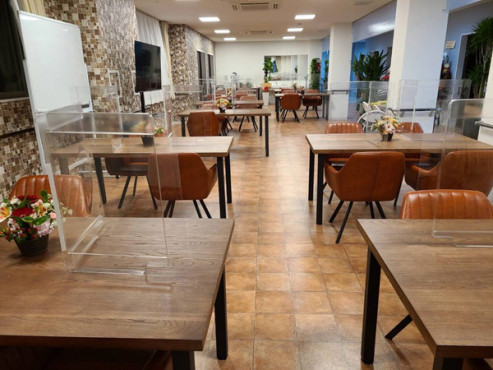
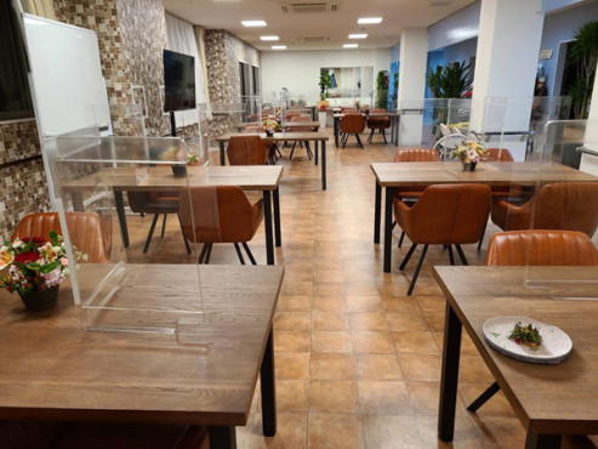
+ salad plate (525, 333)
